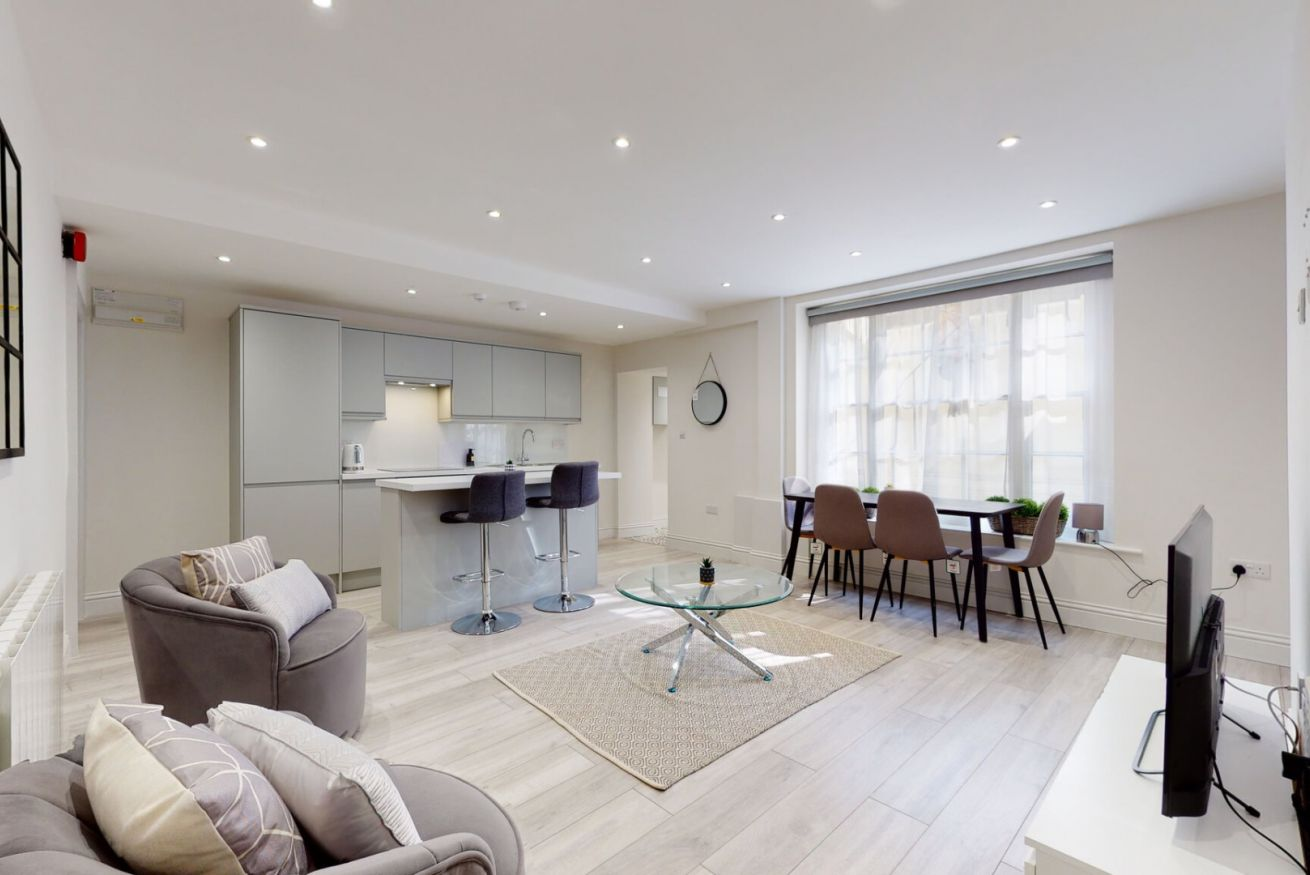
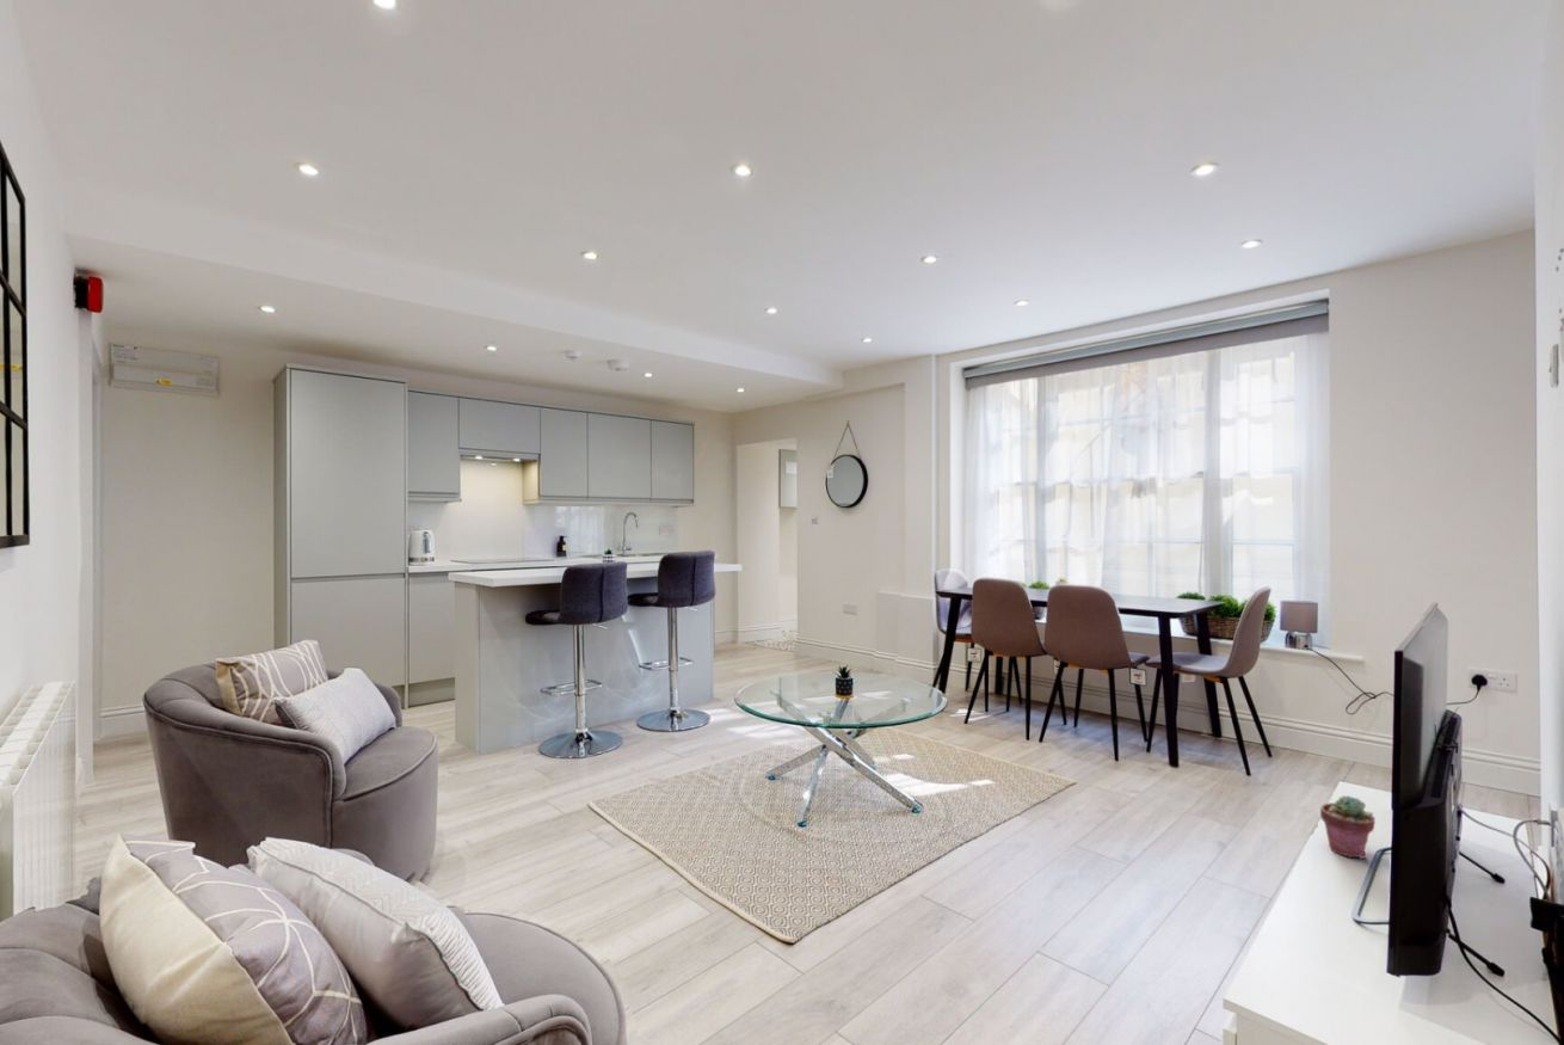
+ potted succulent (1347, 823)
